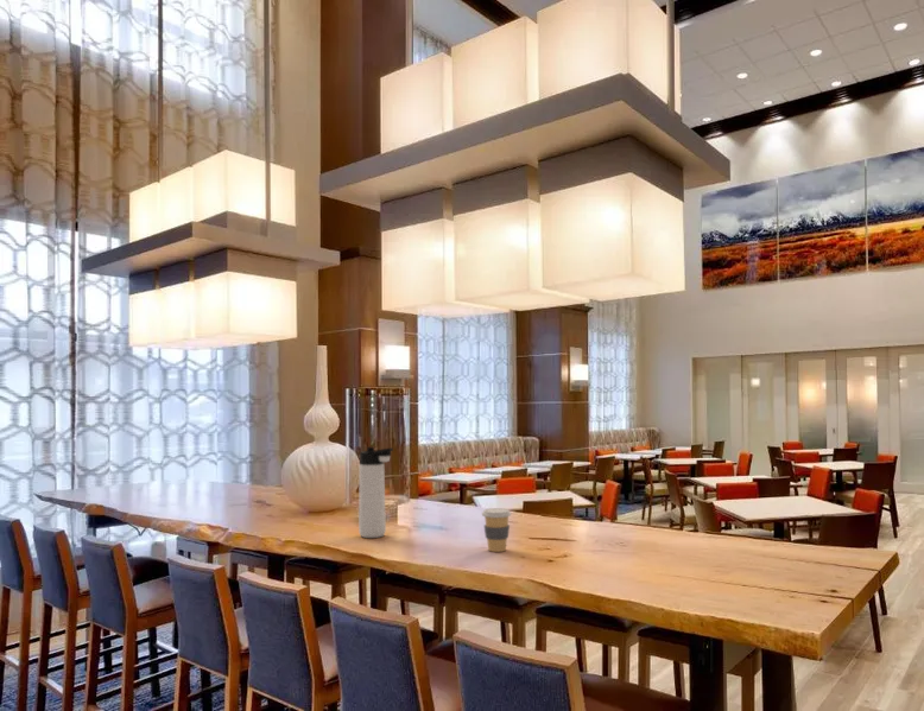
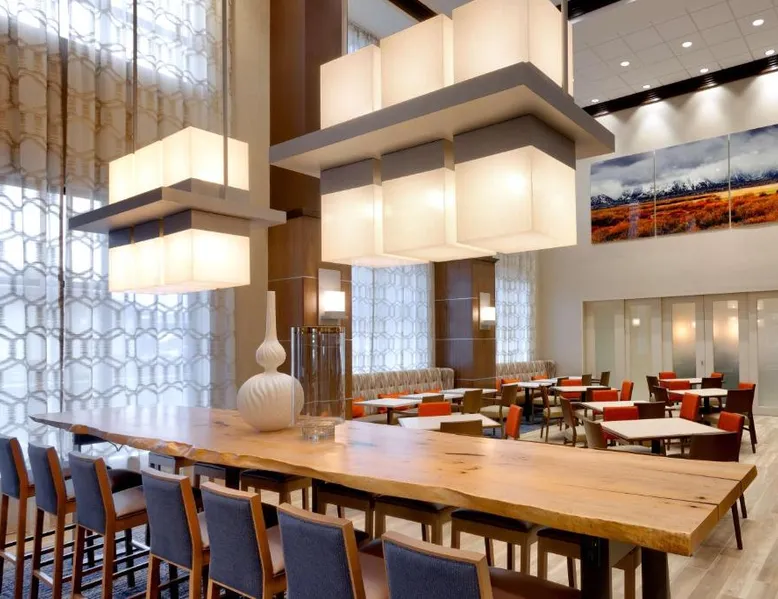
- thermos bottle (376, 491)
- coffee cup (496, 529)
